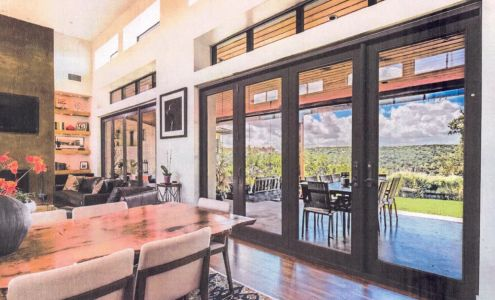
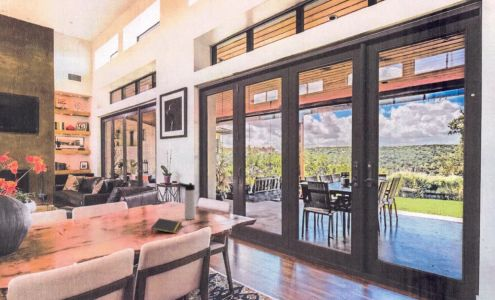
+ thermos bottle (187, 200)
+ notepad (167, 225)
